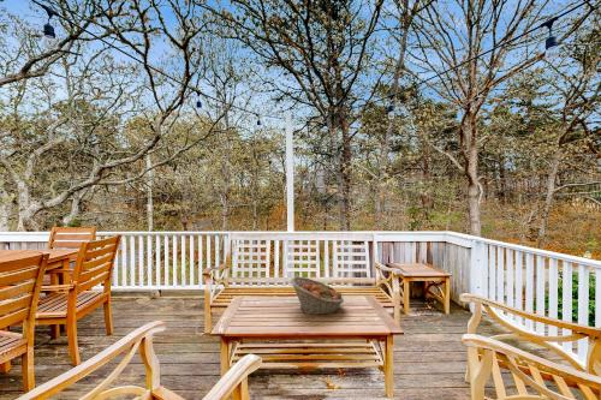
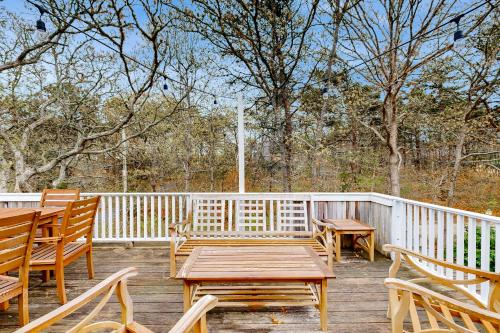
- fruit basket (316, 293)
